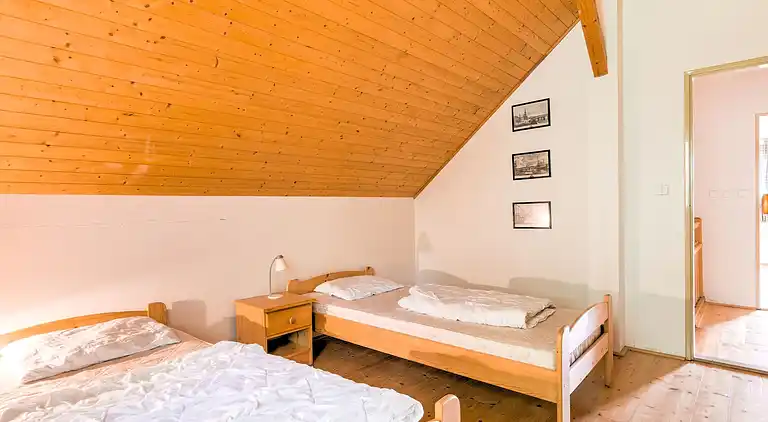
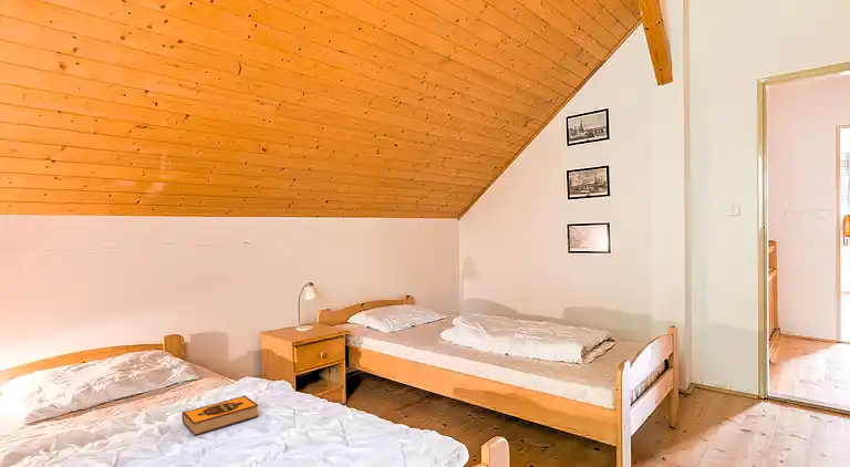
+ hardback book (220, 413)
